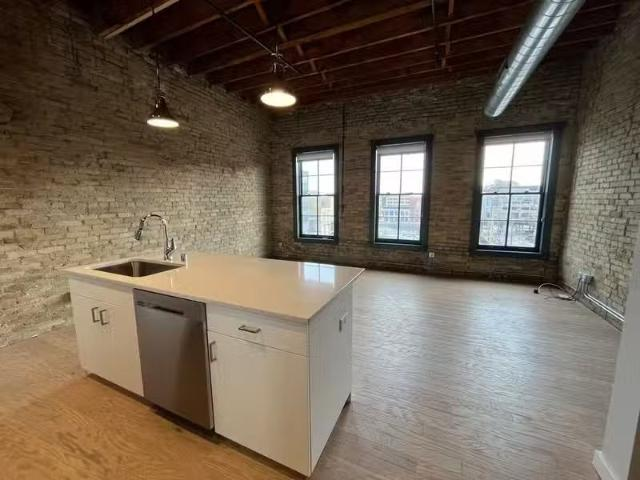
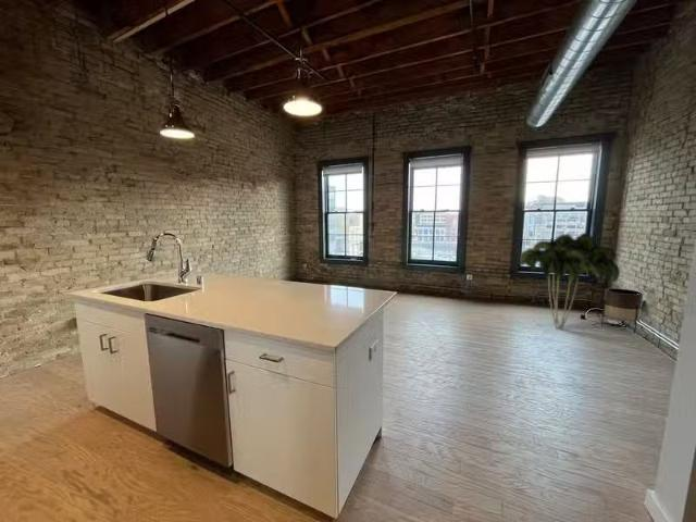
+ planter (620, 309)
+ indoor plant (561, 278)
